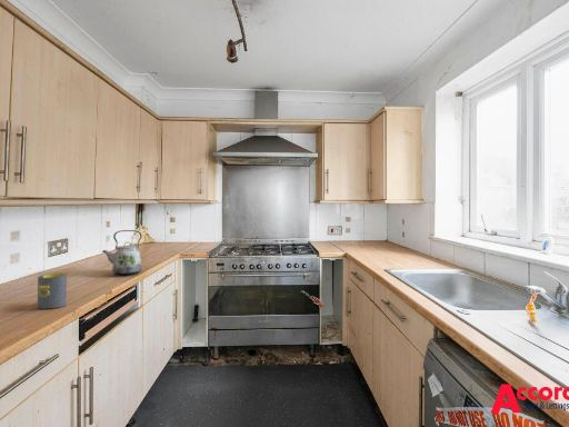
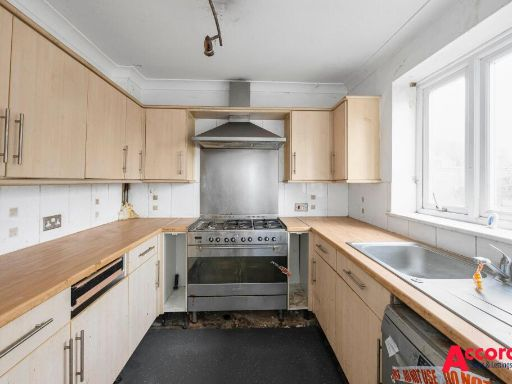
- kettle (121, 251)
- mug (53, 289)
